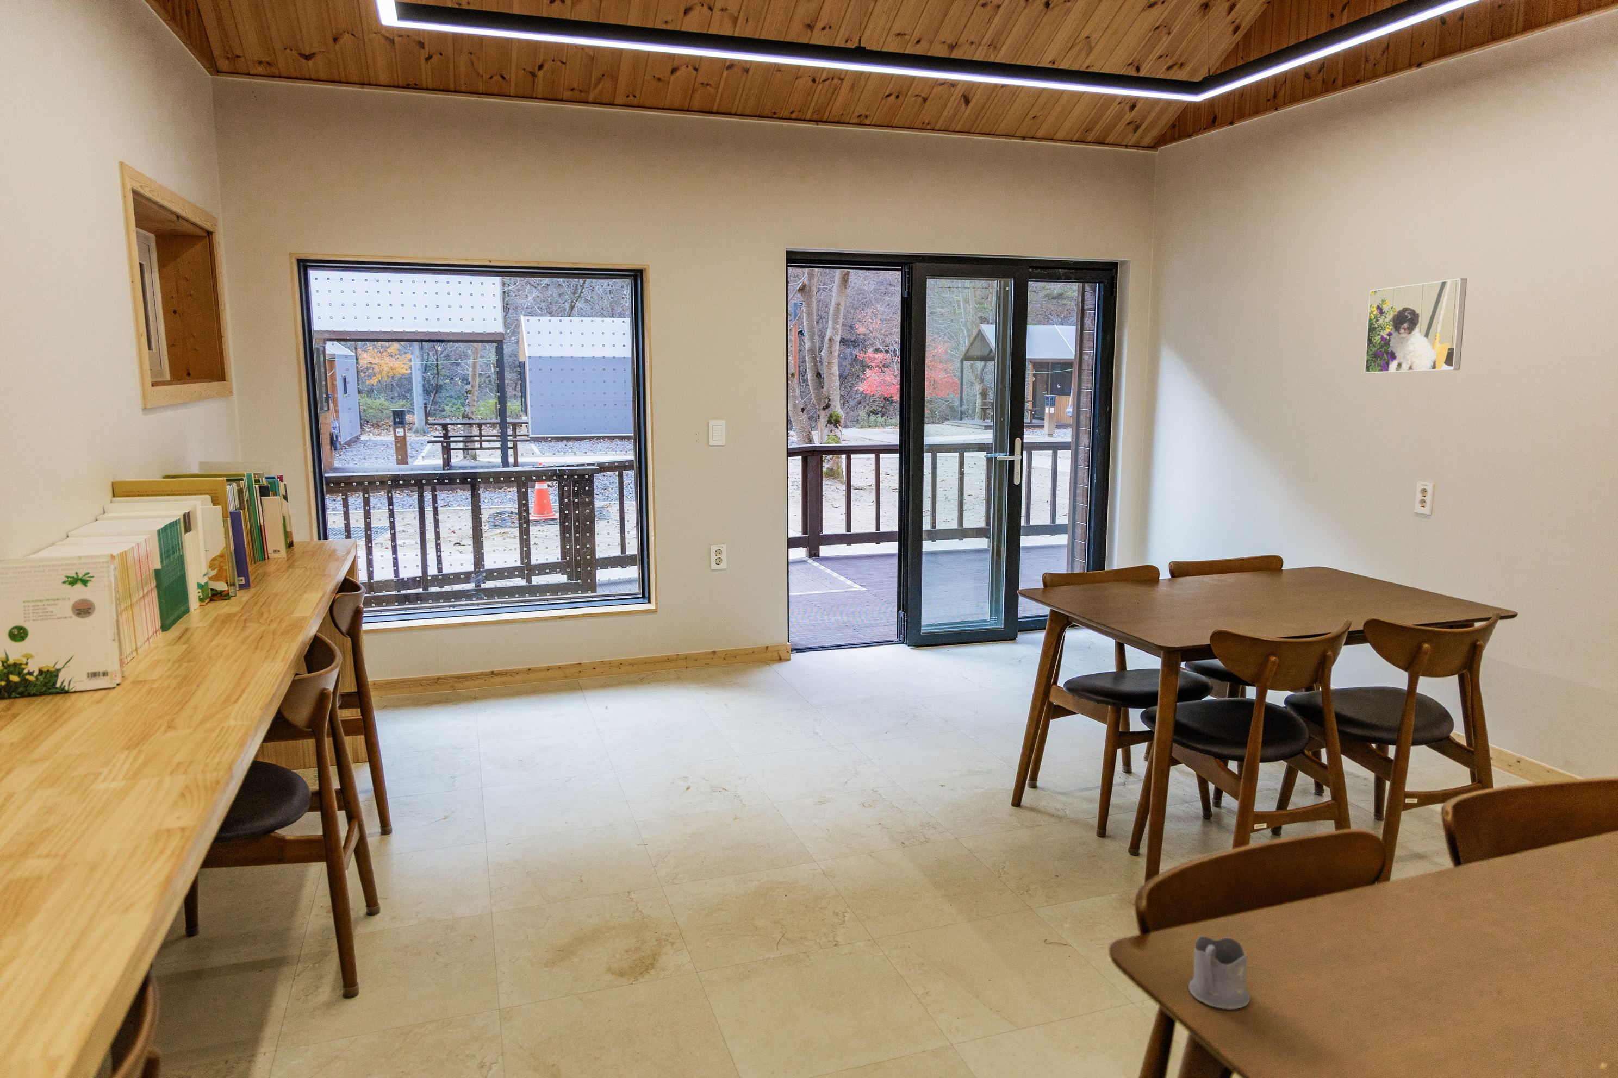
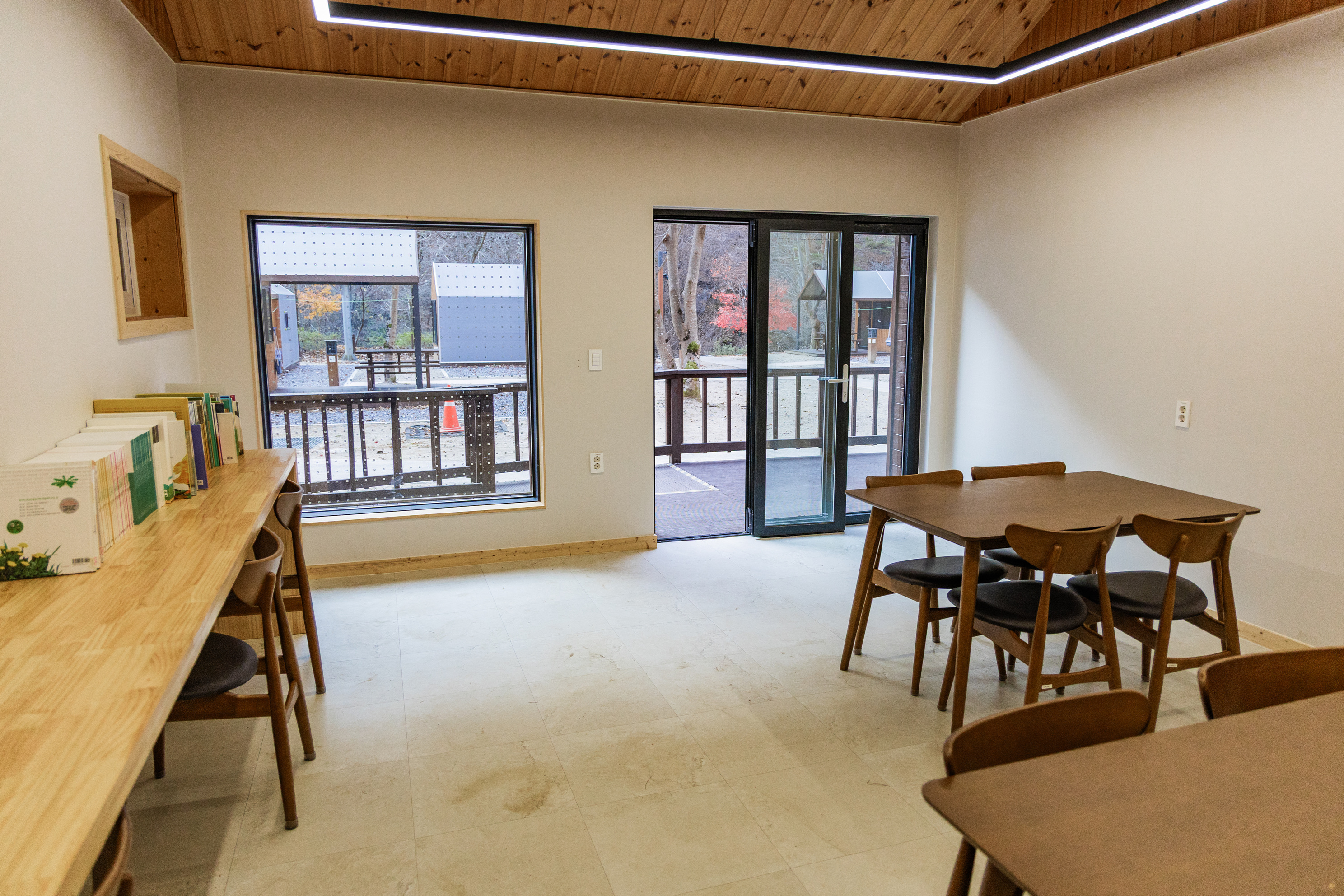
- tea glass holder (1217, 958)
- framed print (1412, 328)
